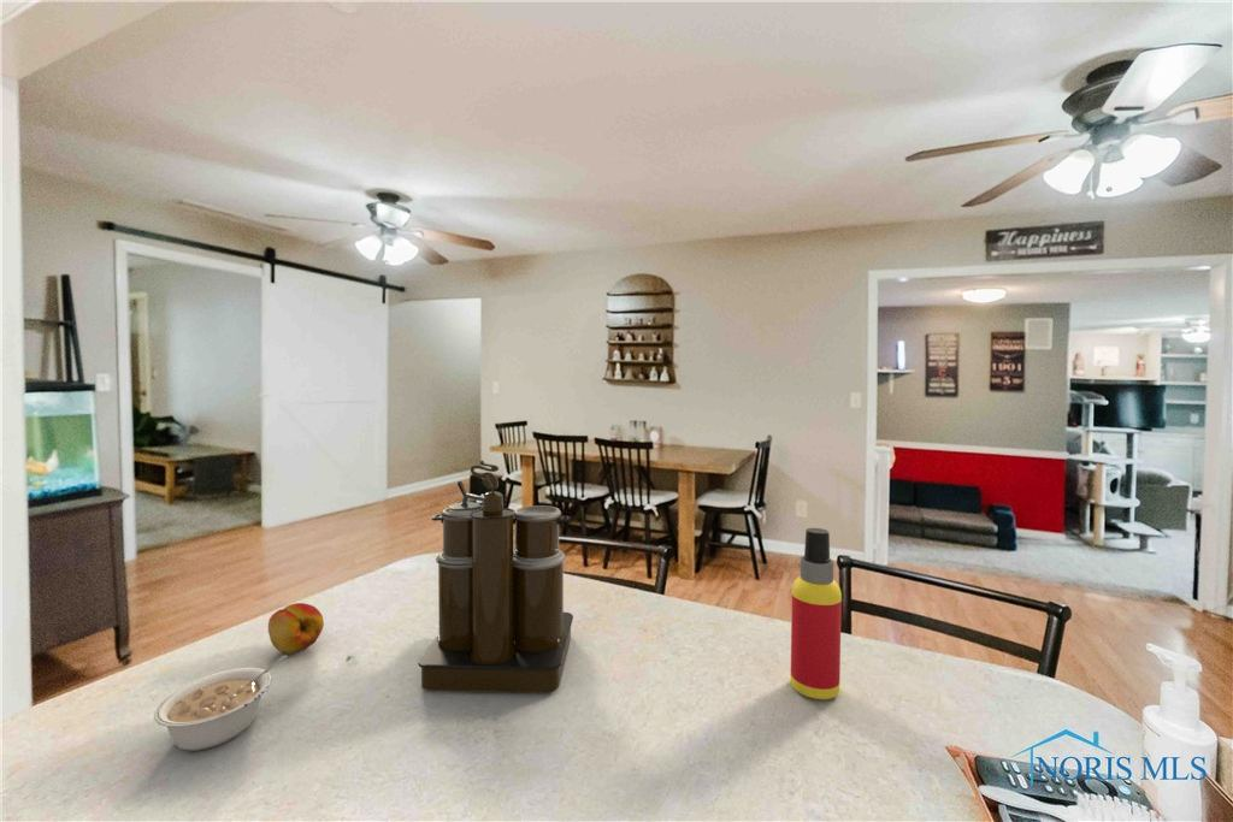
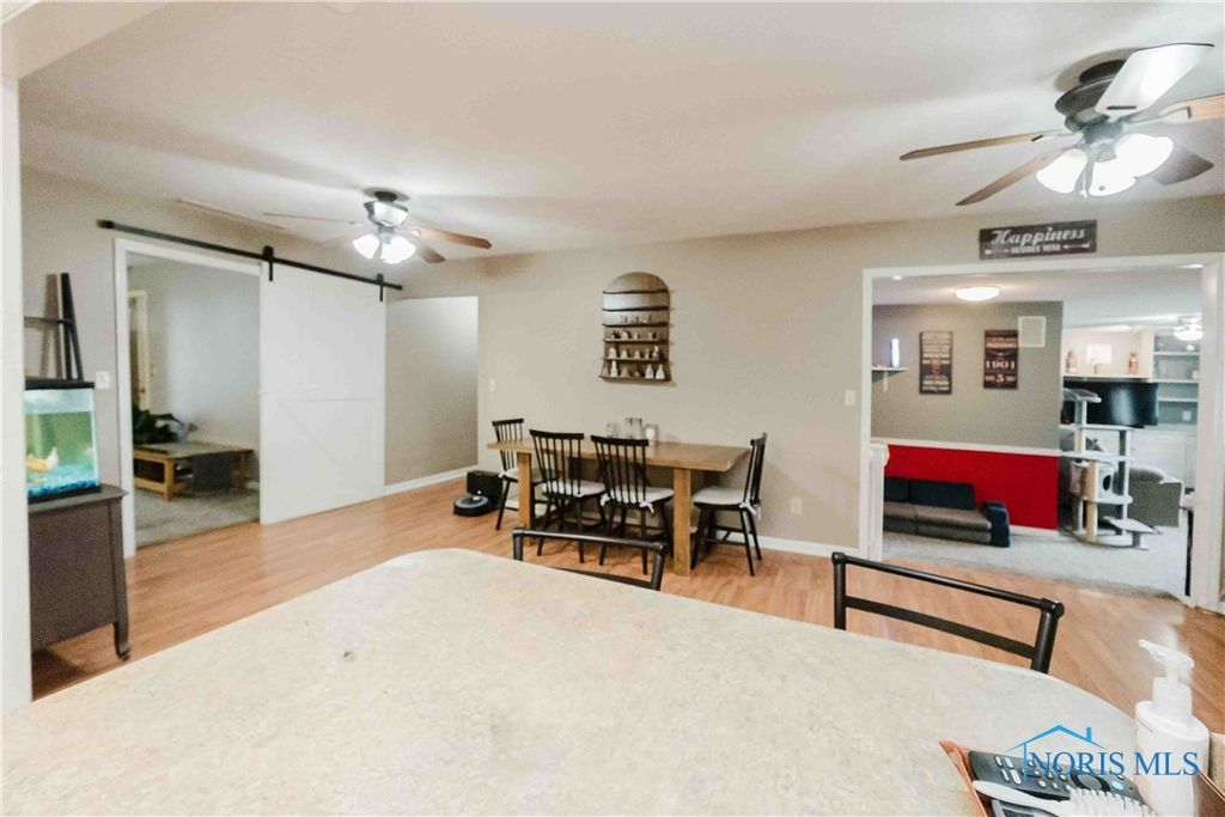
- fruit (296, 626)
- coffee maker (502, 557)
- spray bottle (815, 609)
- legume (219, 704)
